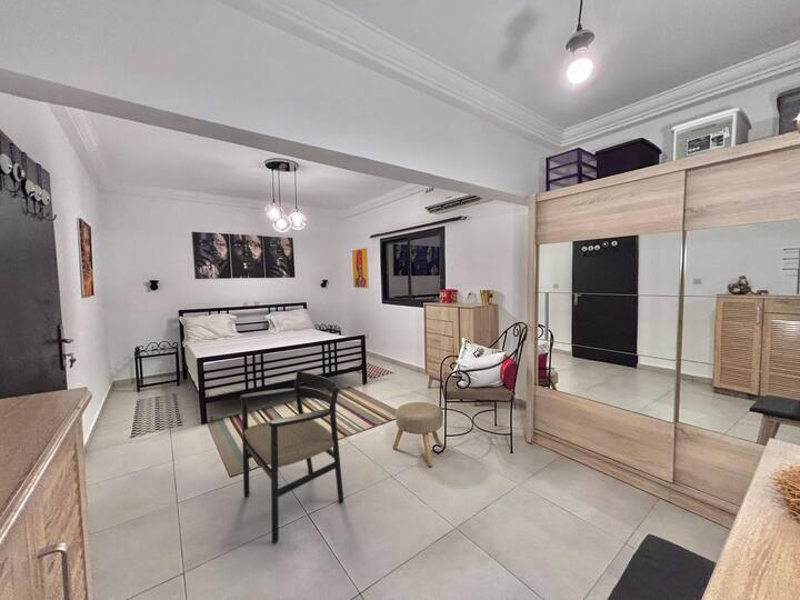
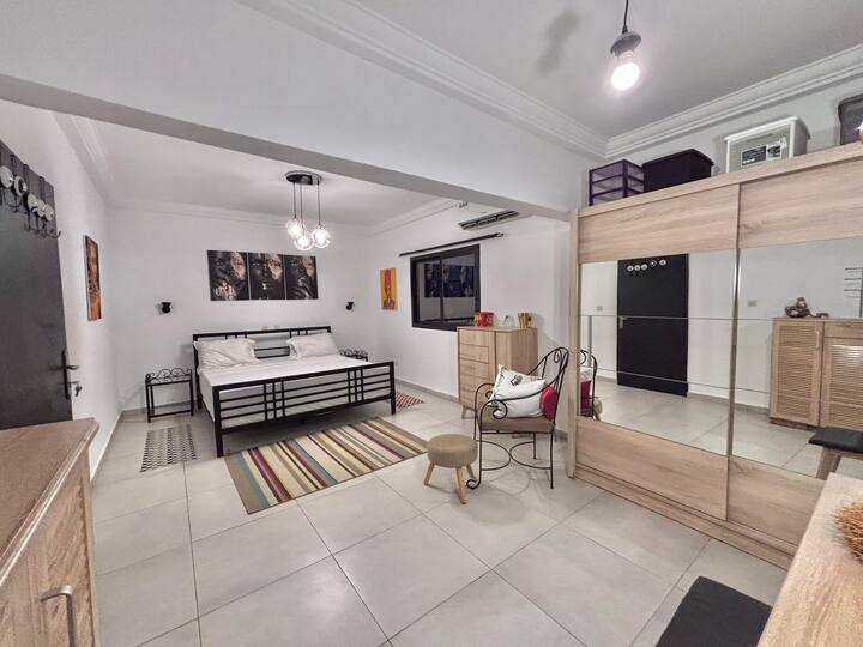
- chair (294, 441)
